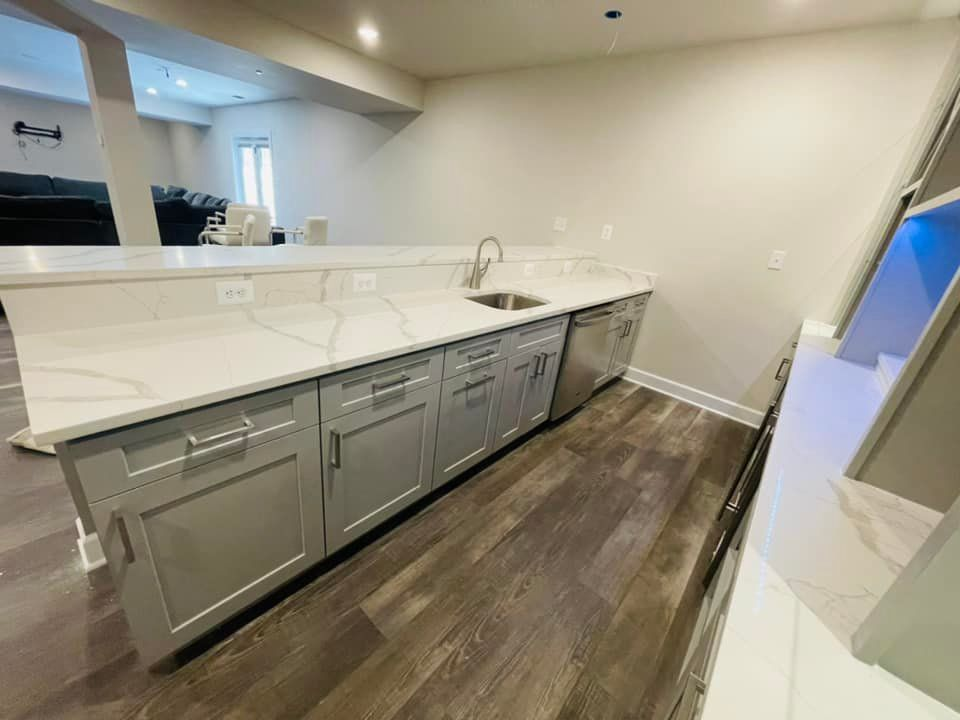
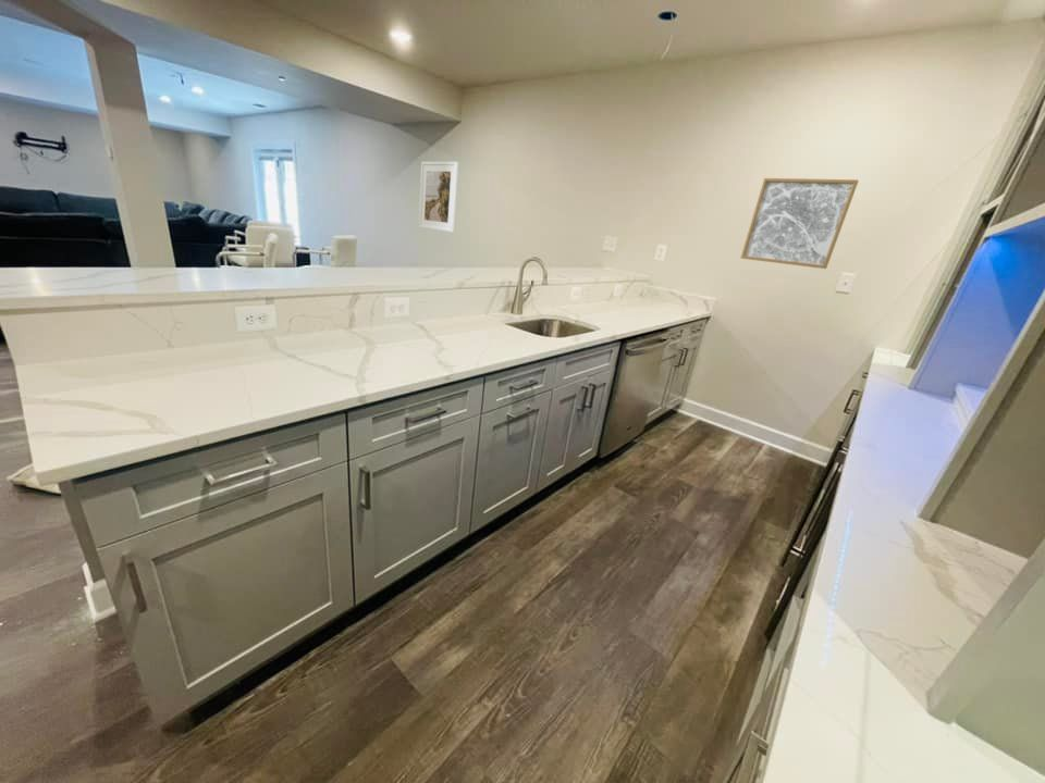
+ wall art (795, 222)
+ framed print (437, 197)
